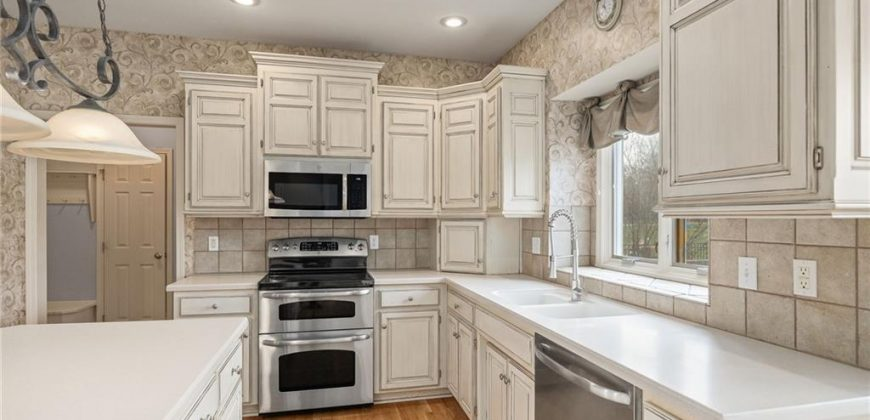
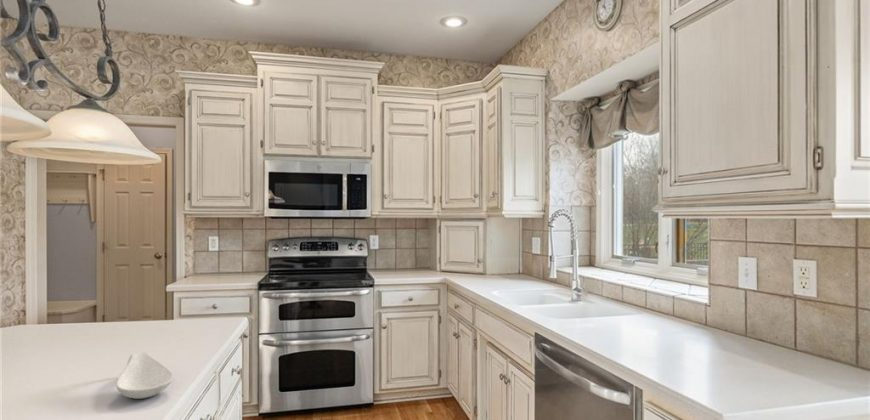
+ spoon rest (141, 373)
